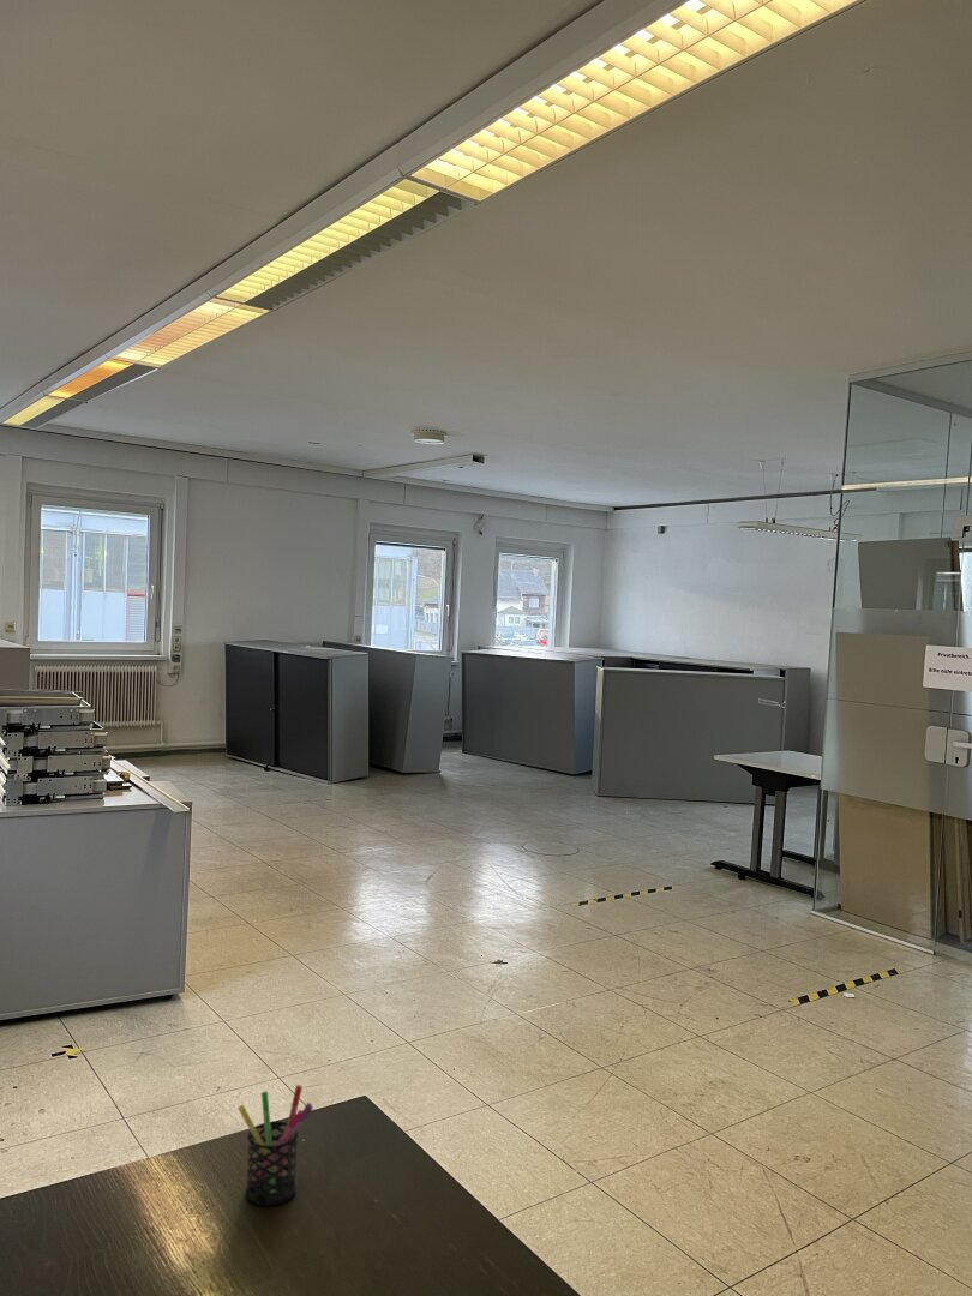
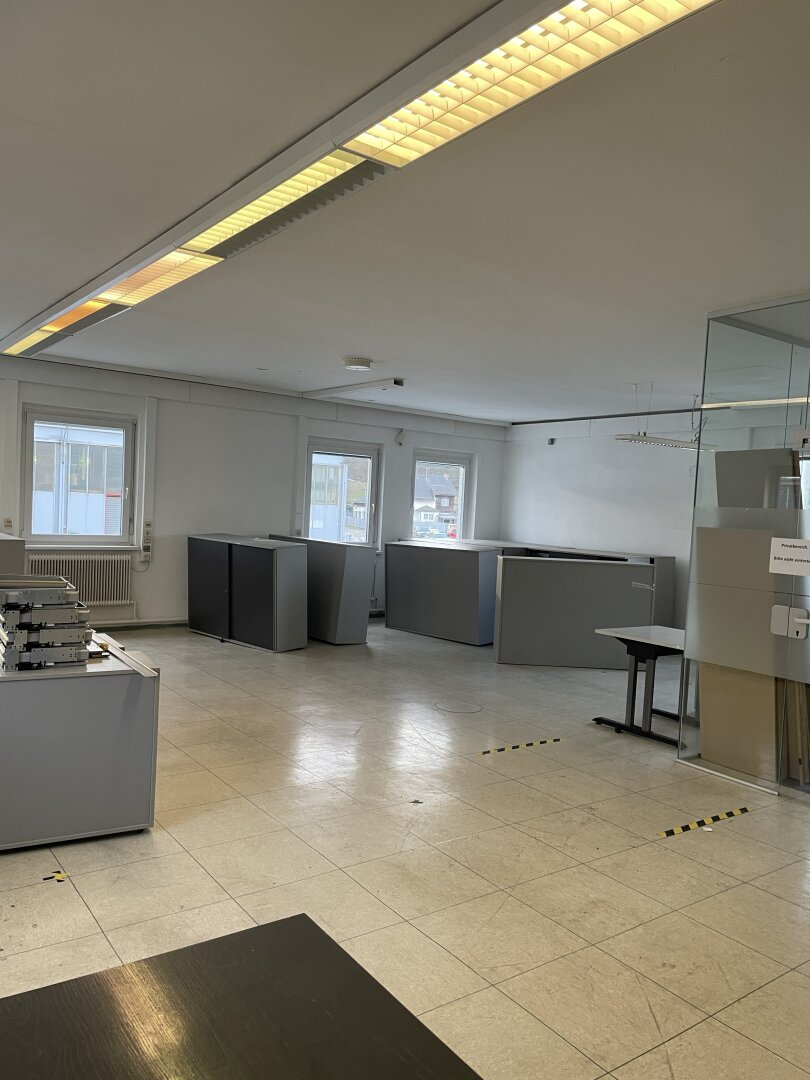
- pen holder (274, 1138)
